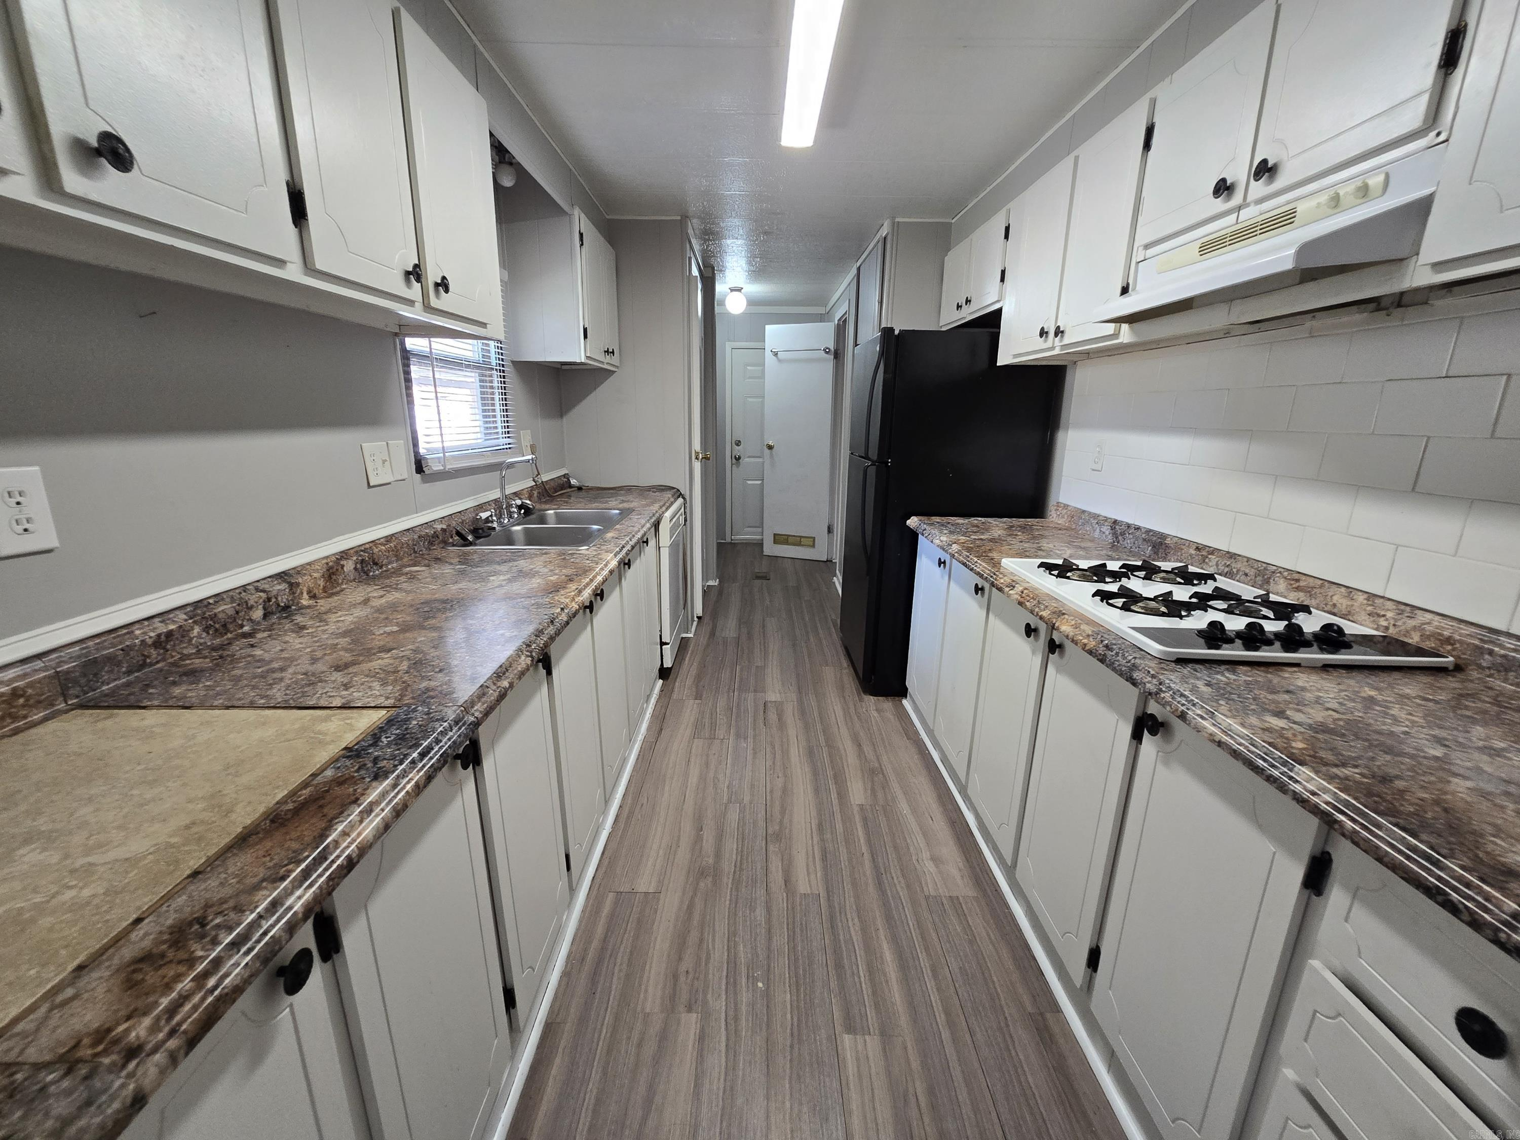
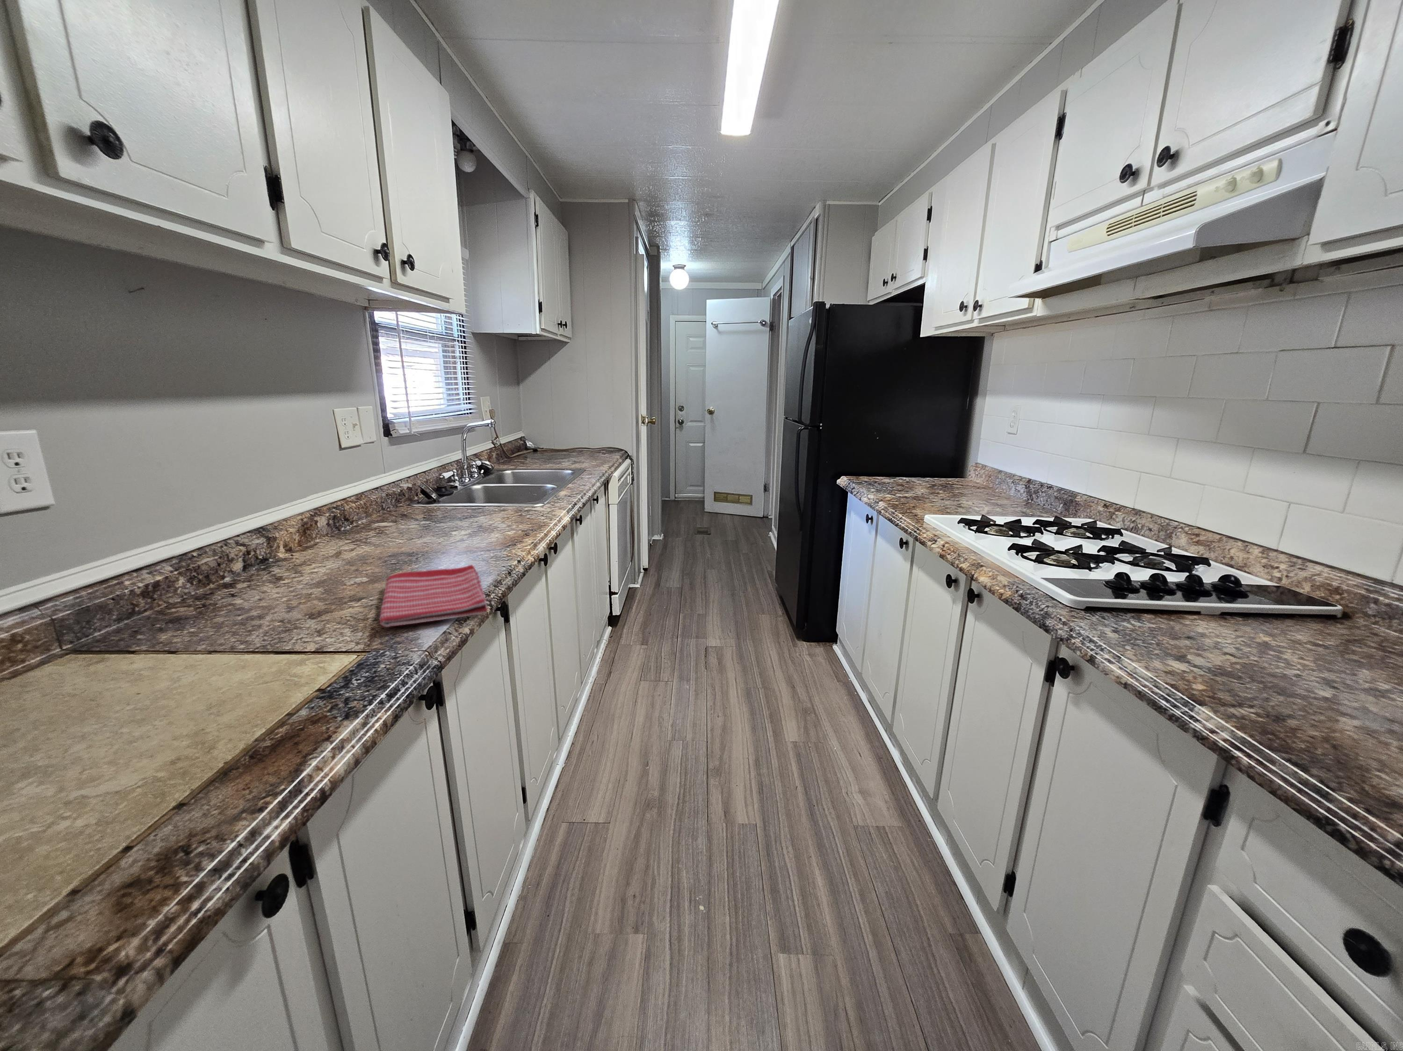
+ dish towel (434, 593)
